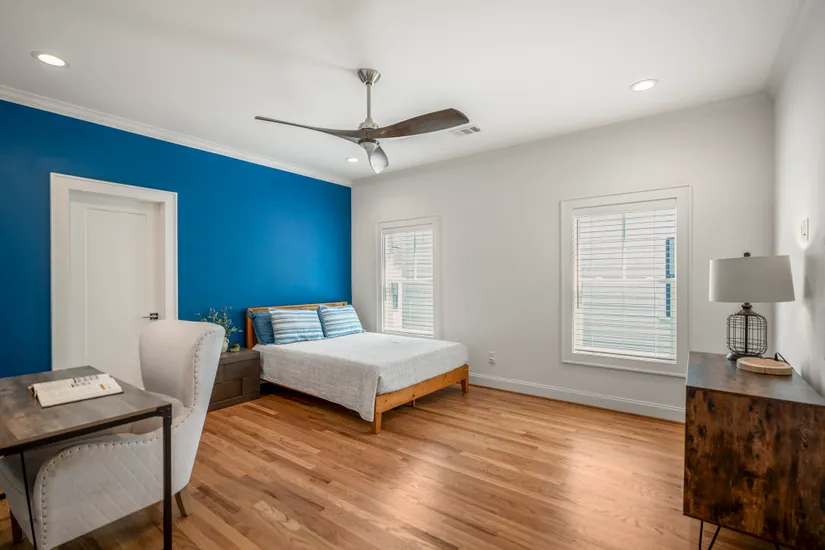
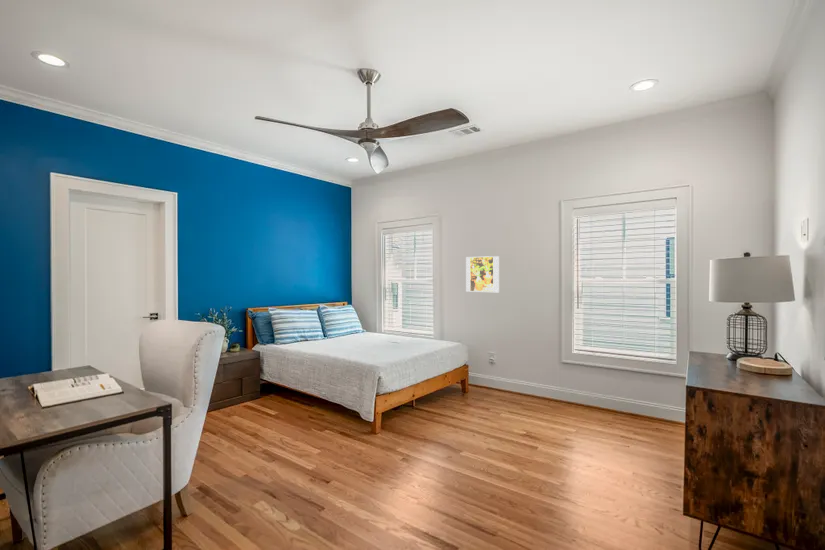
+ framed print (482, 274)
